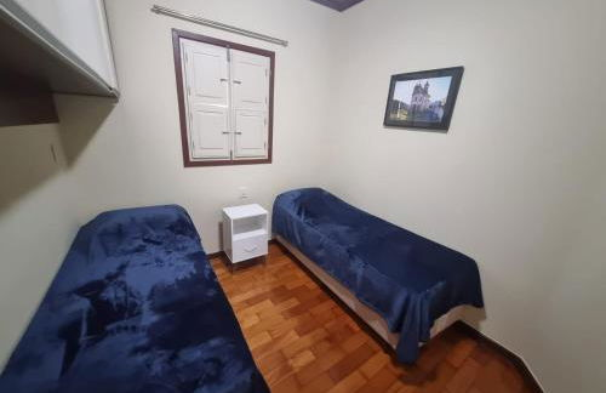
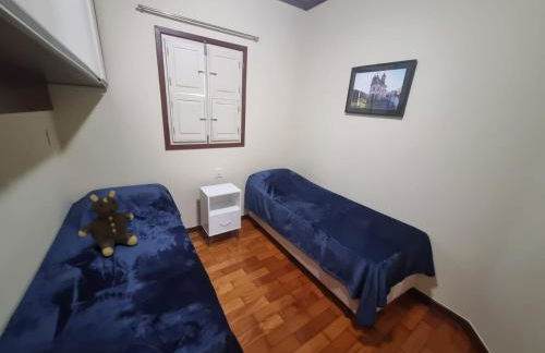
+ teddy bear (110, 220)
